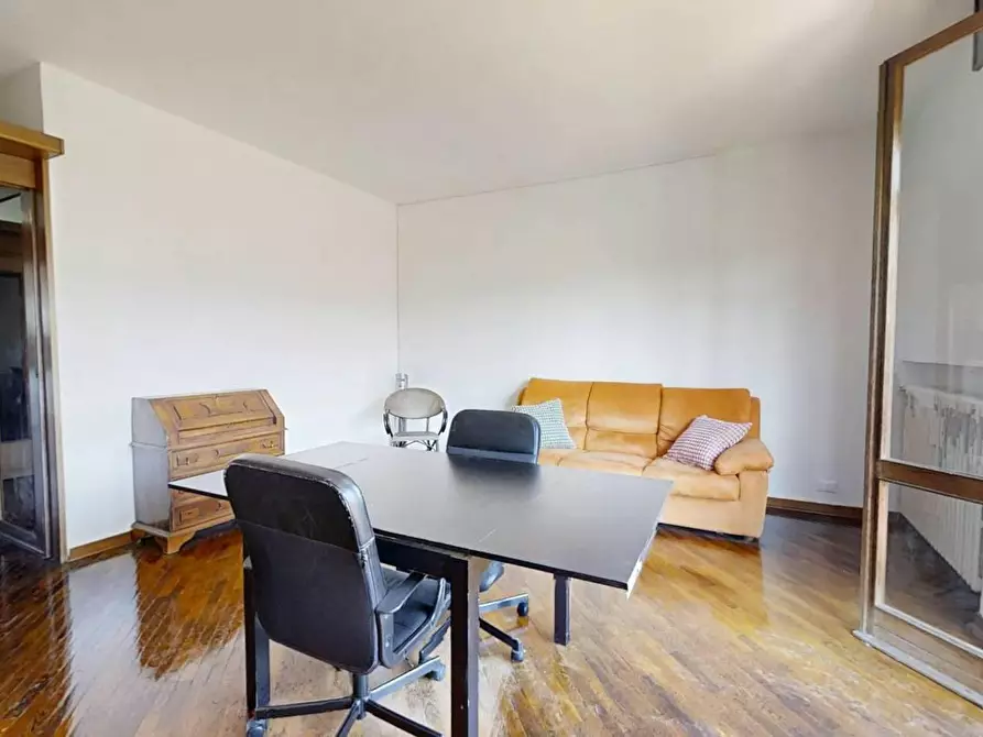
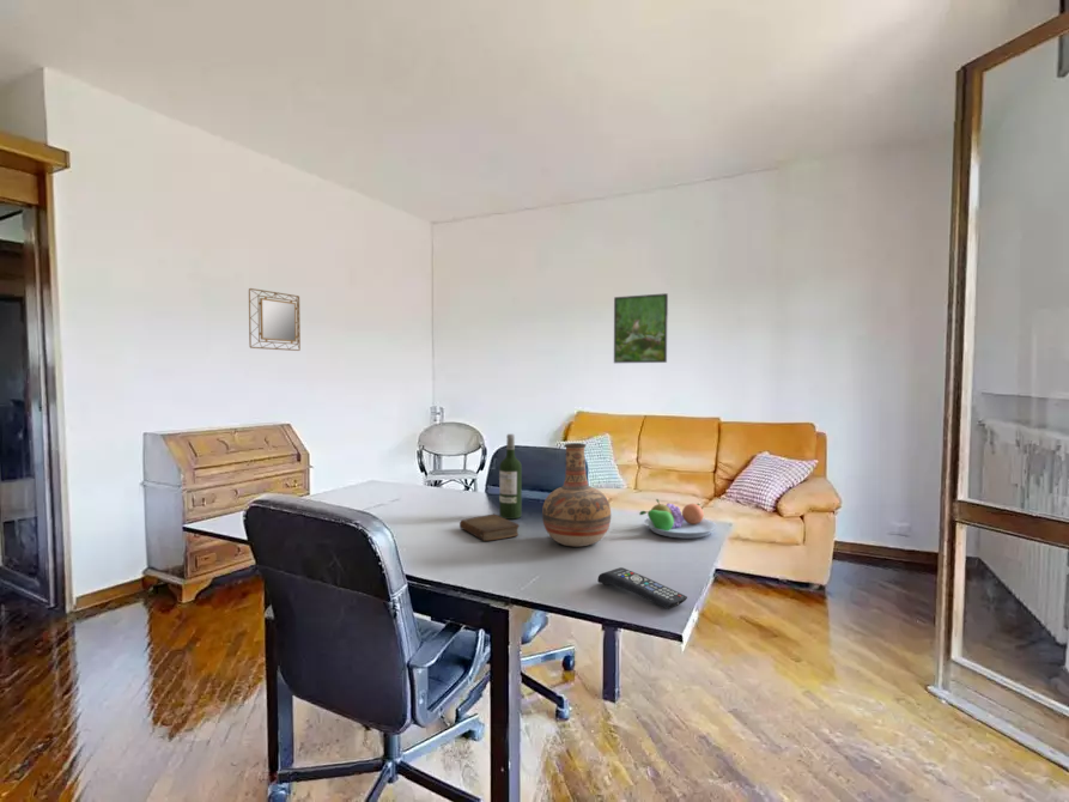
+ book (488, 527)
+ remote control (639, 585)
+ home mirror (277, 320)
+ wine bottle (510, 475)
+ vase (576, 492)
+ fruit bowl (676, 516)
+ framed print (639, 329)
